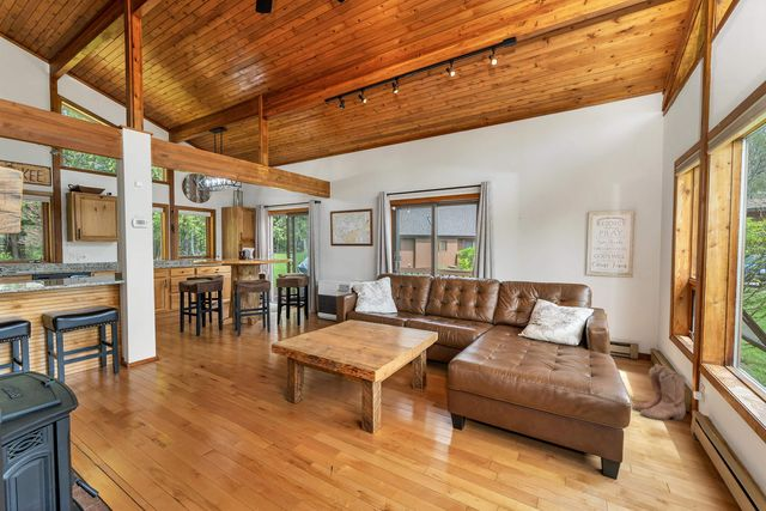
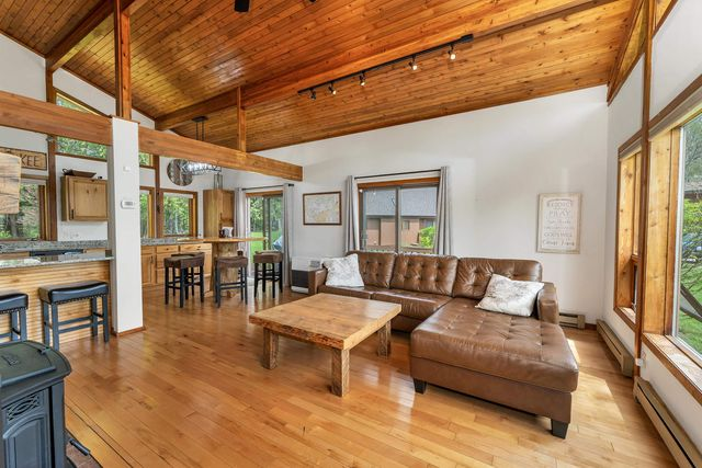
- boots (657, 390)
